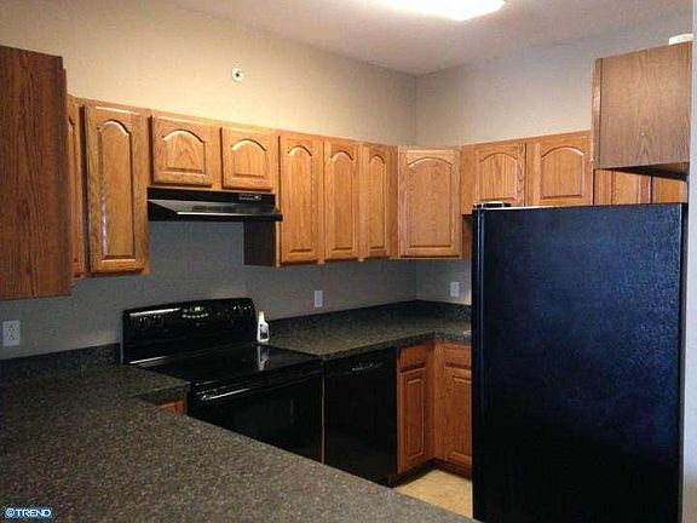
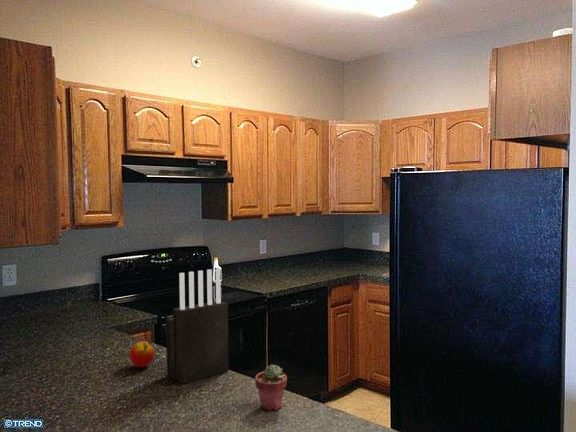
+ potted succulent (271, 385)
+ apple (142, 354)
+ knife block (195, 321)
